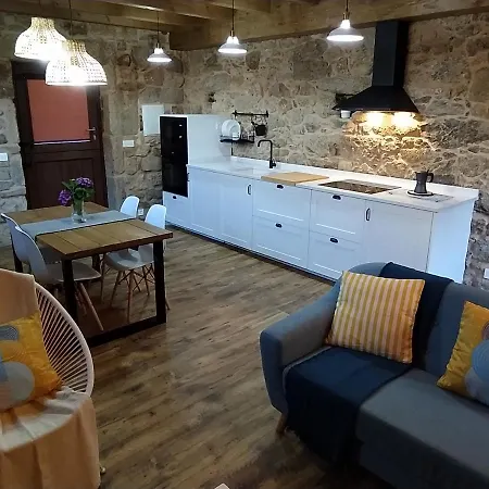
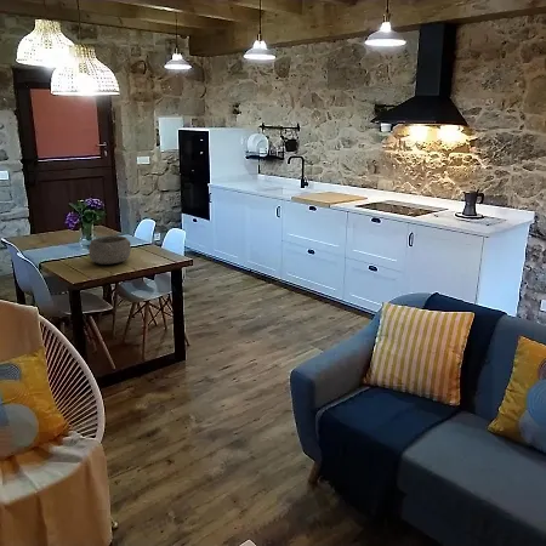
+ bowl (109, 250)
